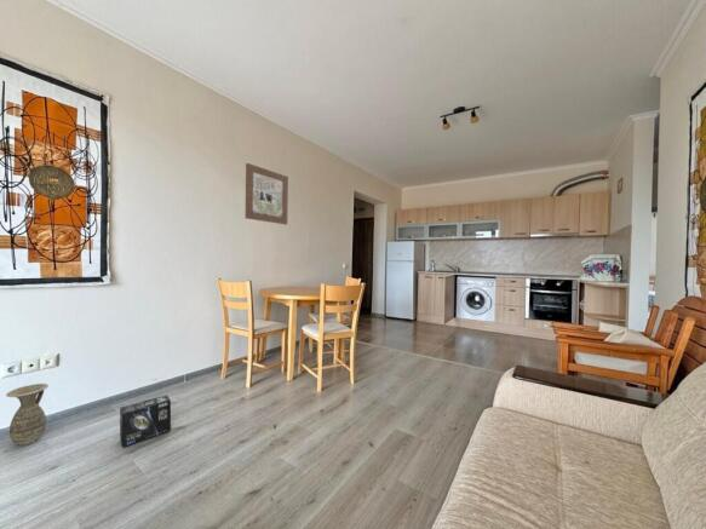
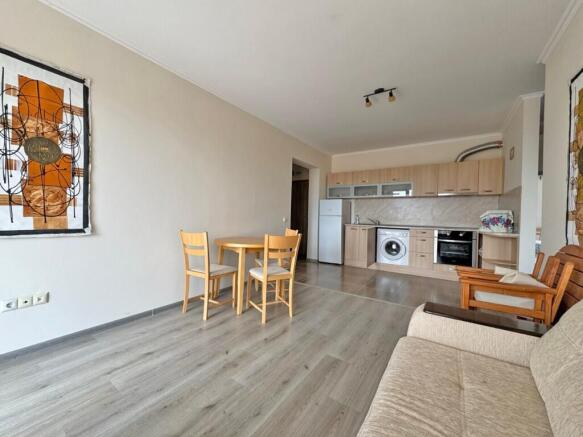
- wall art (268, 196)
- box (145, 419)
- ceramic jug (28, 414)
